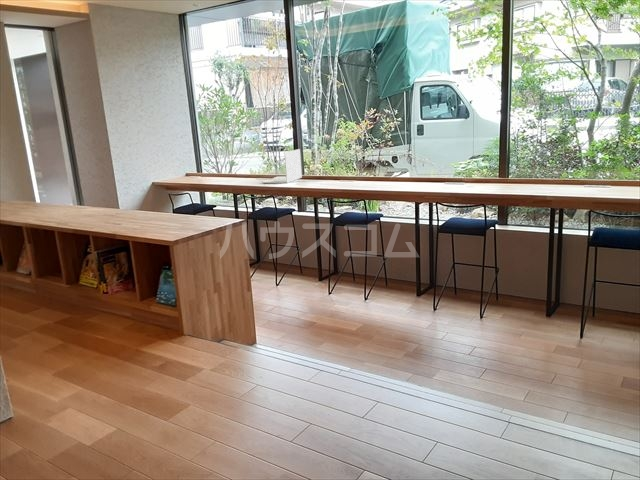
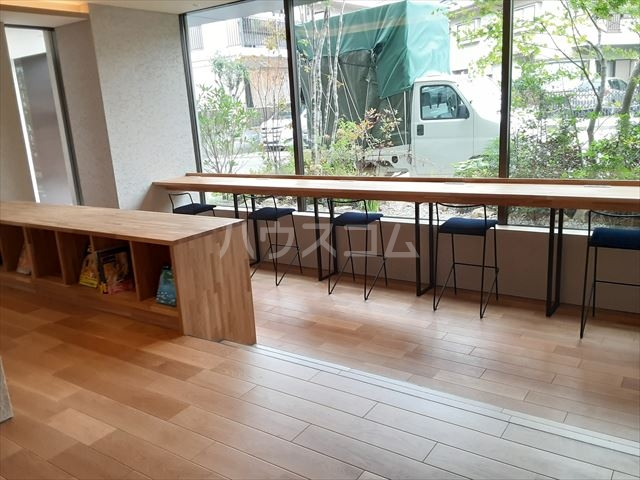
- laptop (285, 165)
